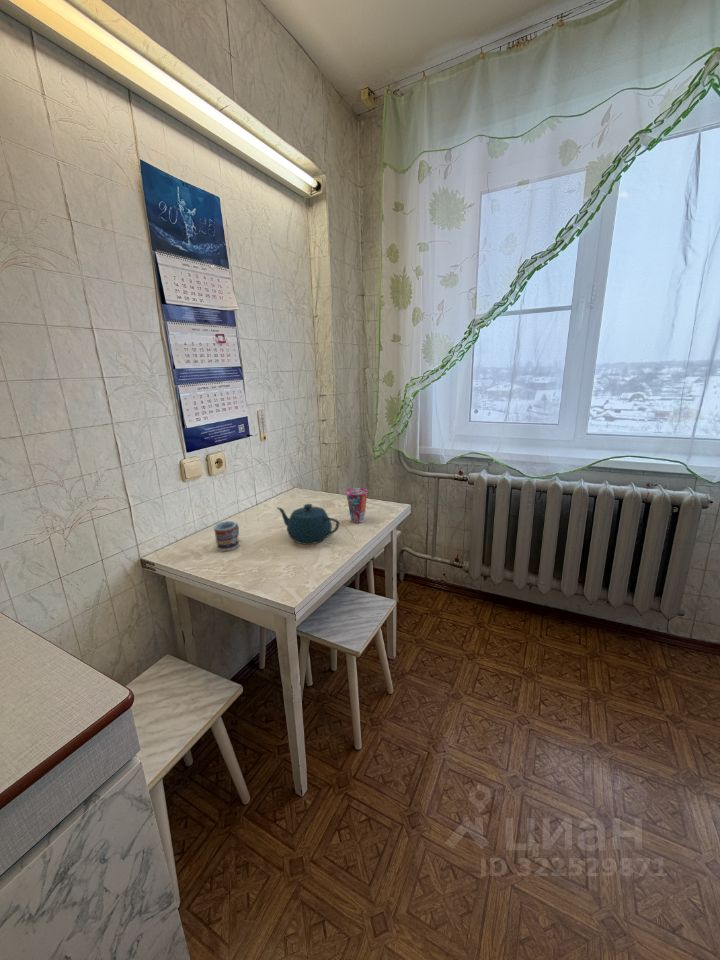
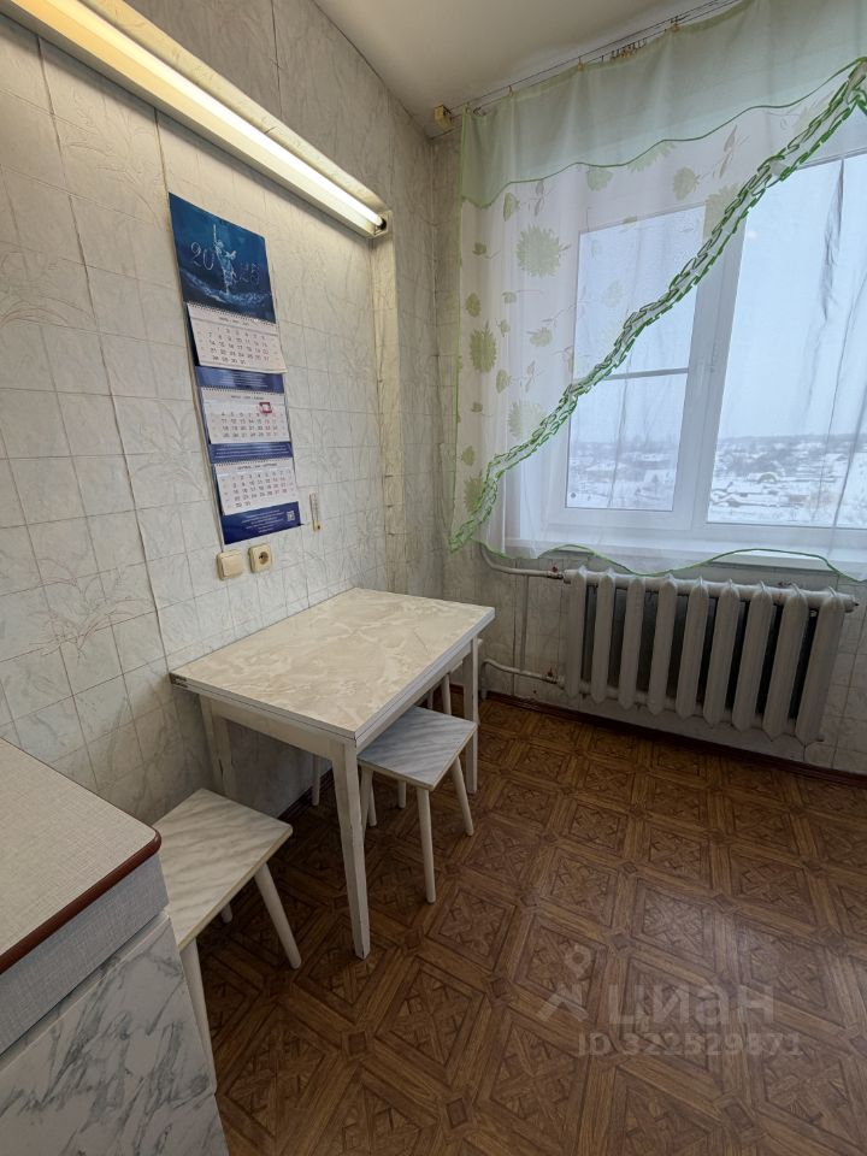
- teapot (307, 521)
- cup (357, 506)
- cup (228, 534)
